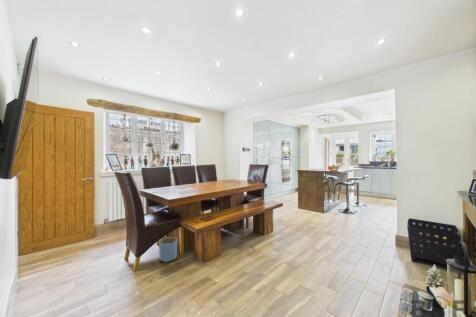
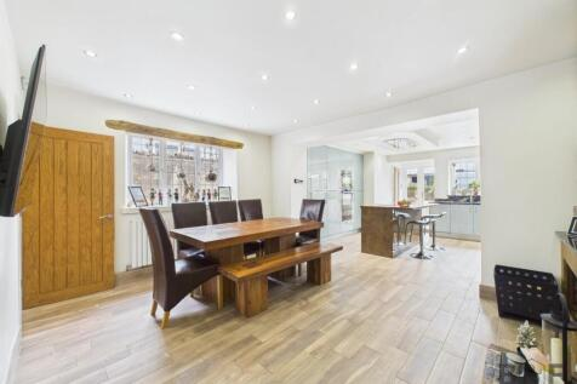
- planter (168, 249)
